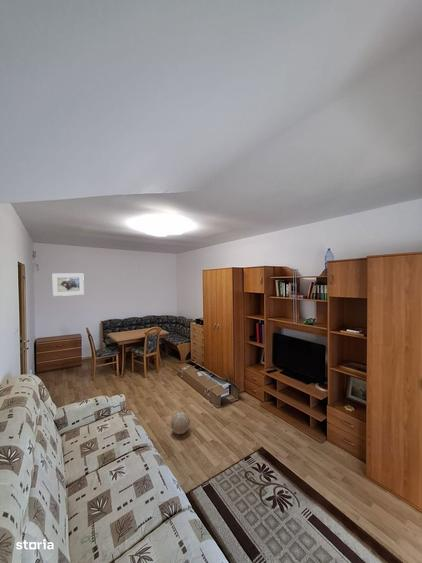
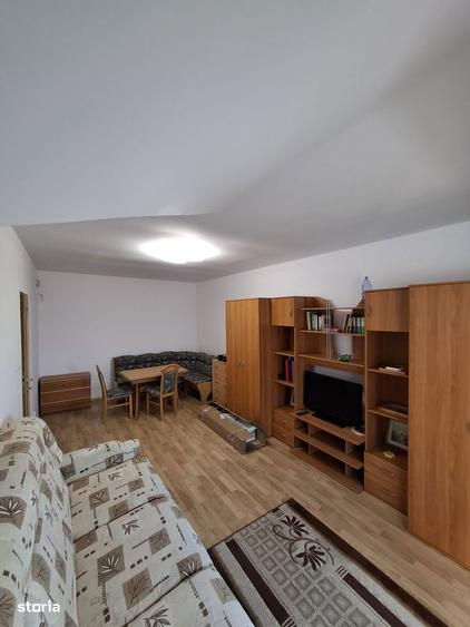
- ball (180, 422)
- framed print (68, 284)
